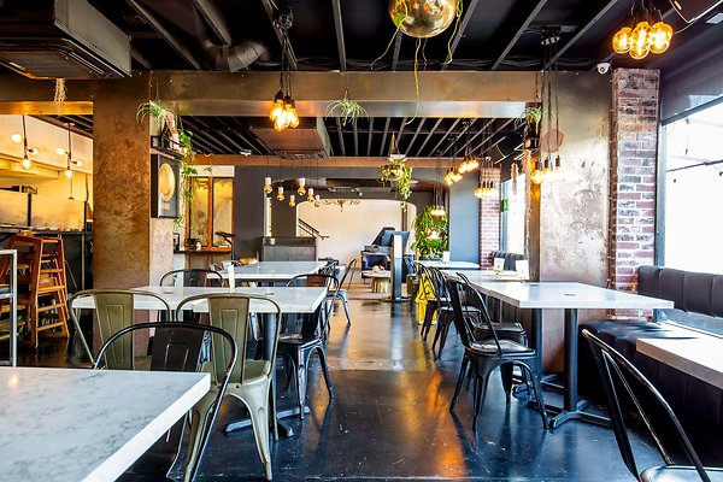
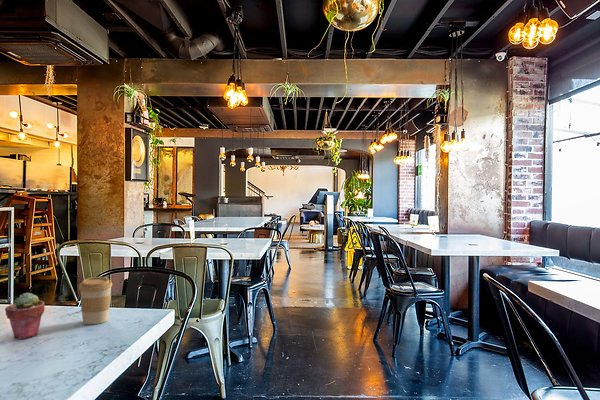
+ potted succulent (25, 313)
+ coffee cup (95, 299)
